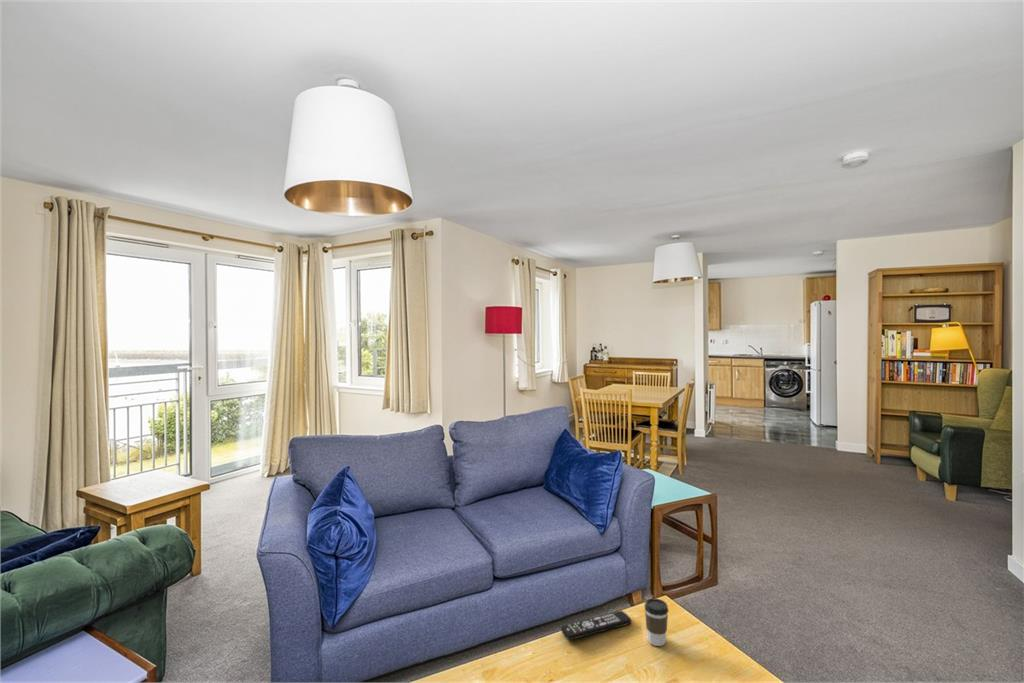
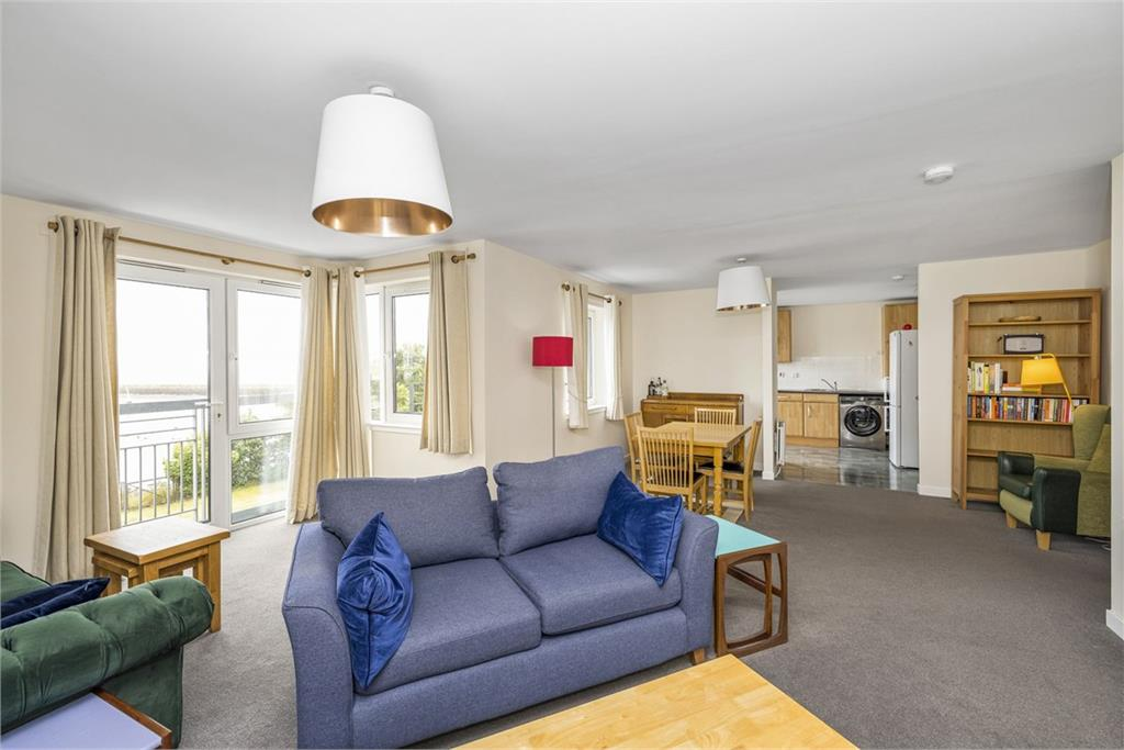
- remote control (596, 625)
- coffee cup (656, 622)
